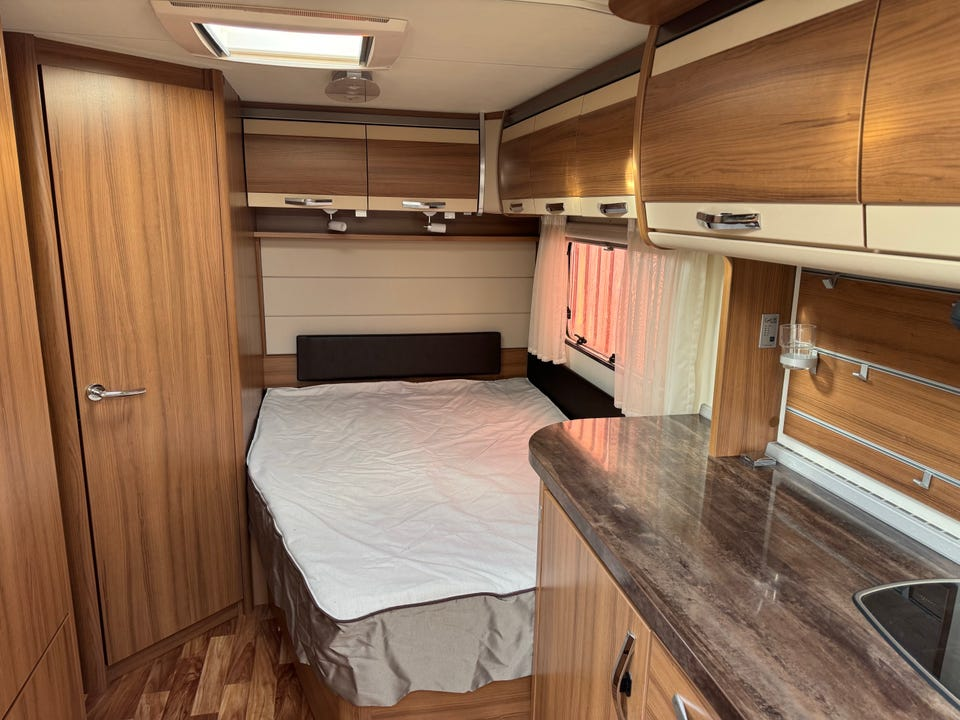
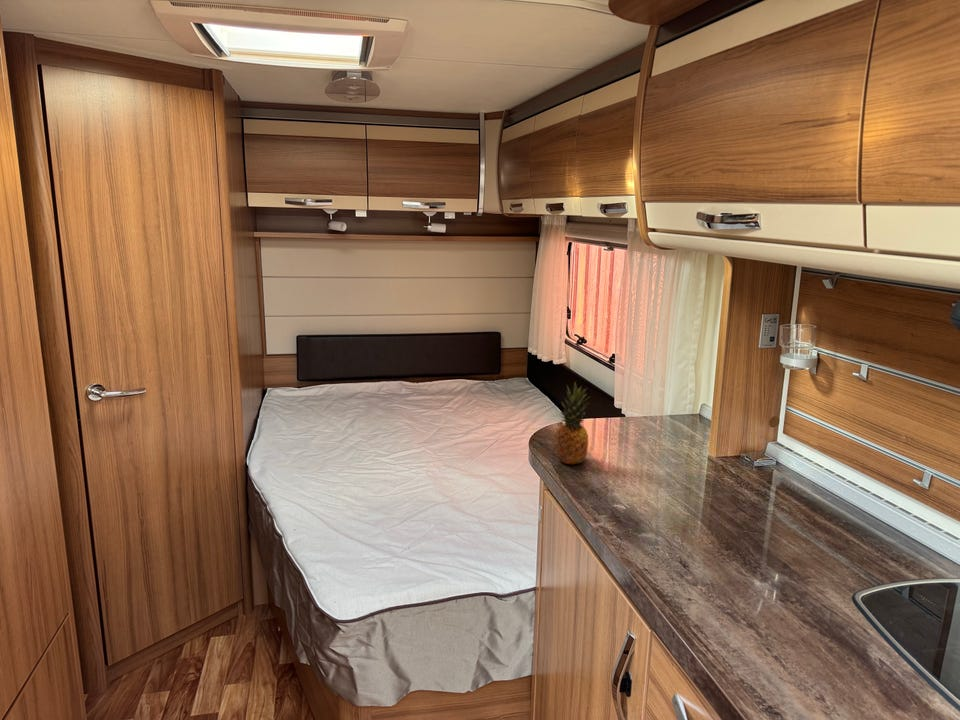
+ fruit (573, 422)
